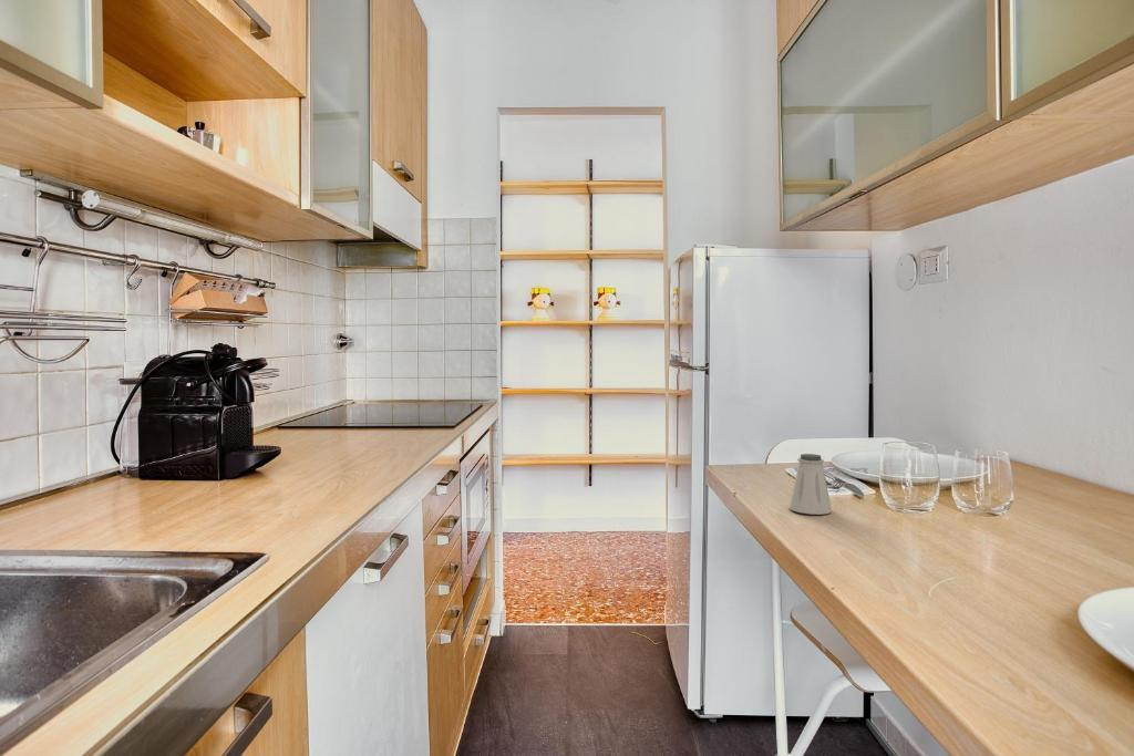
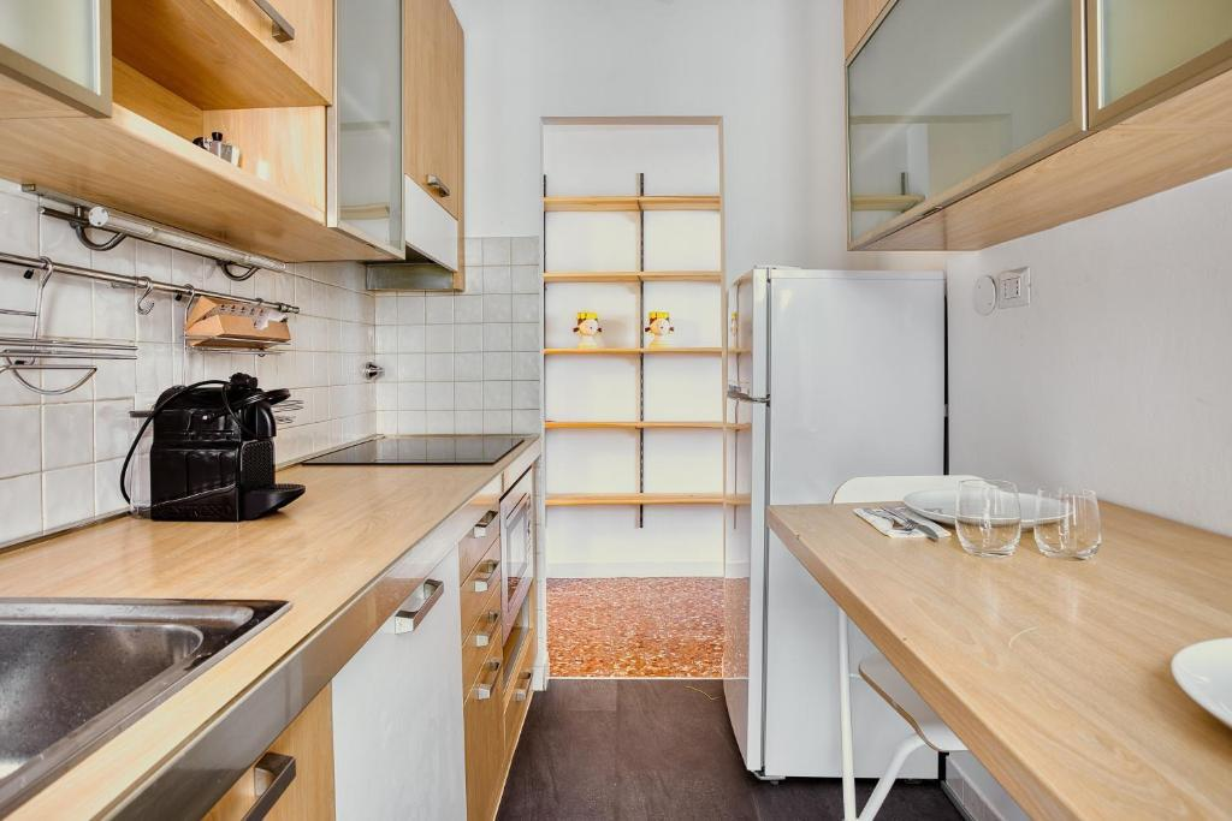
- saltshaker (810, 481)
